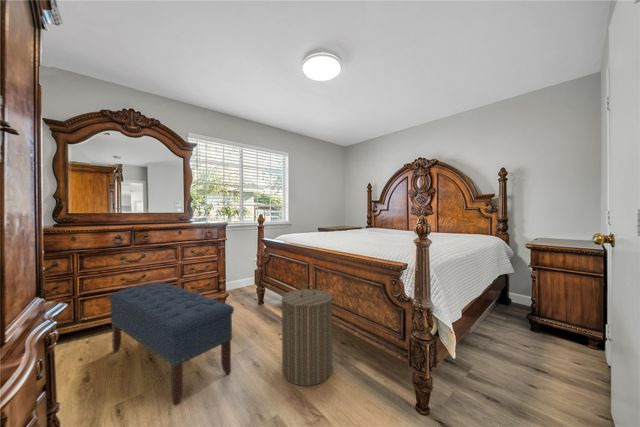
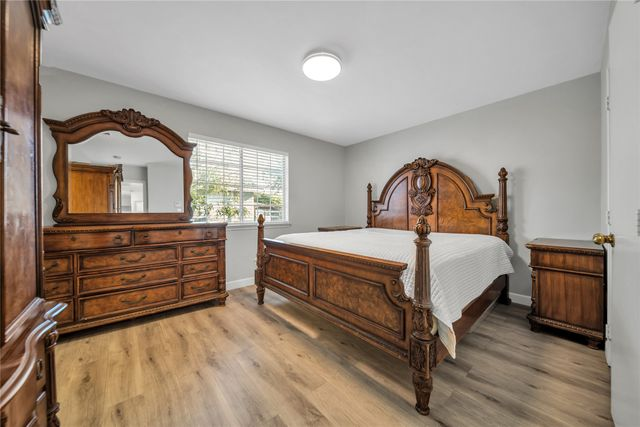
- bench (167, 328)
- laundry hamper (307, 327)
